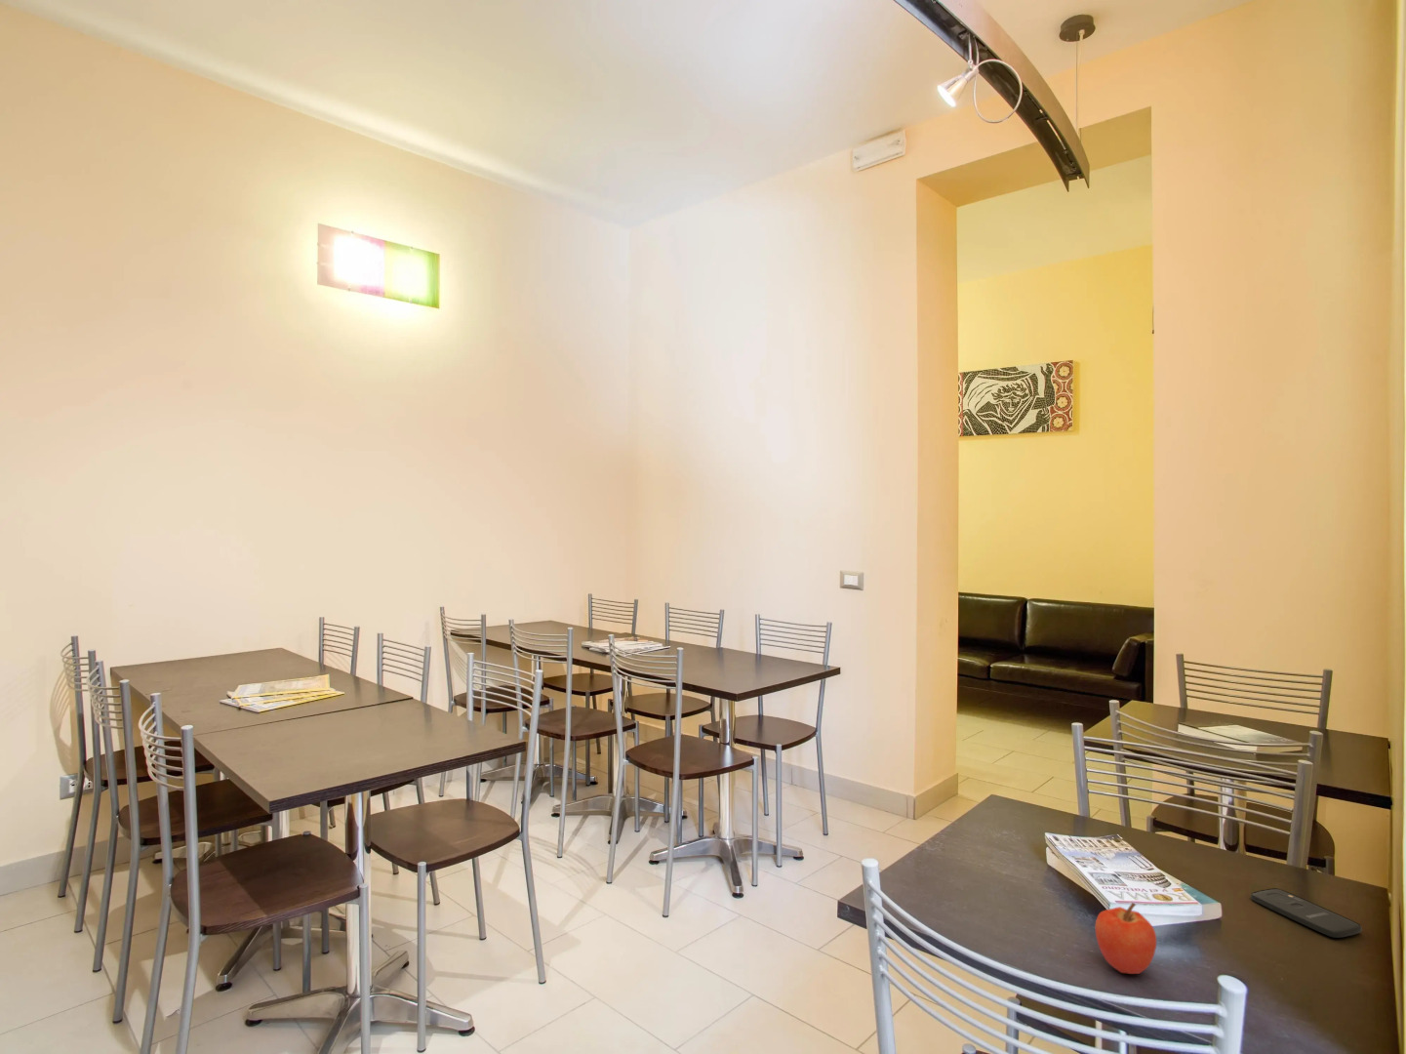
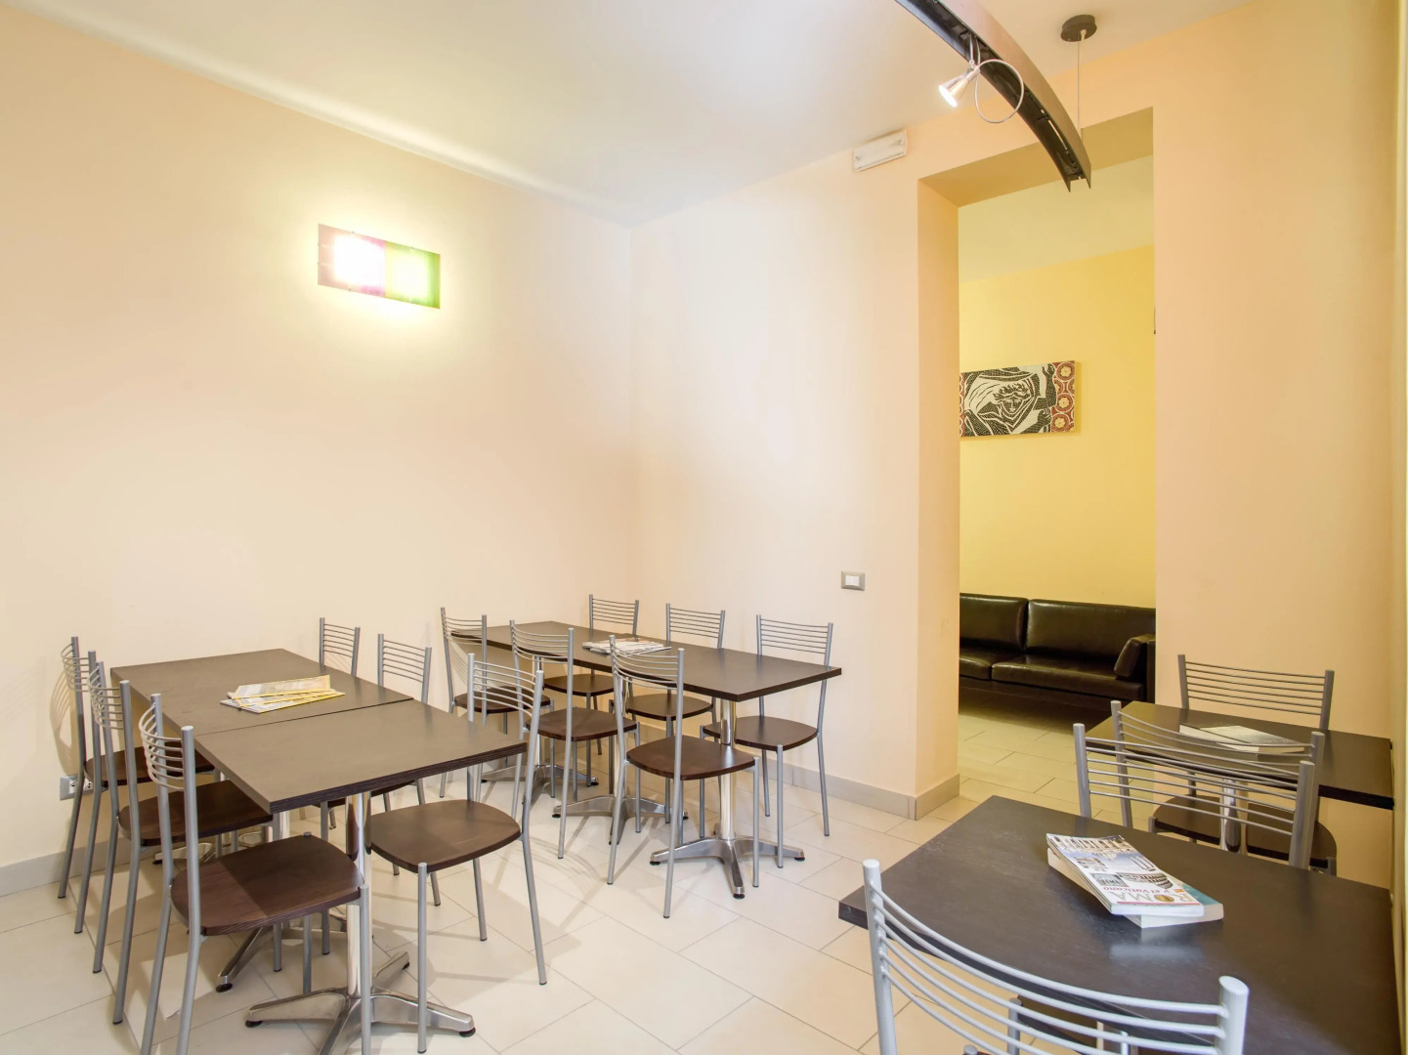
- smartphone (1303, 911)
- apple (1125, 936)
